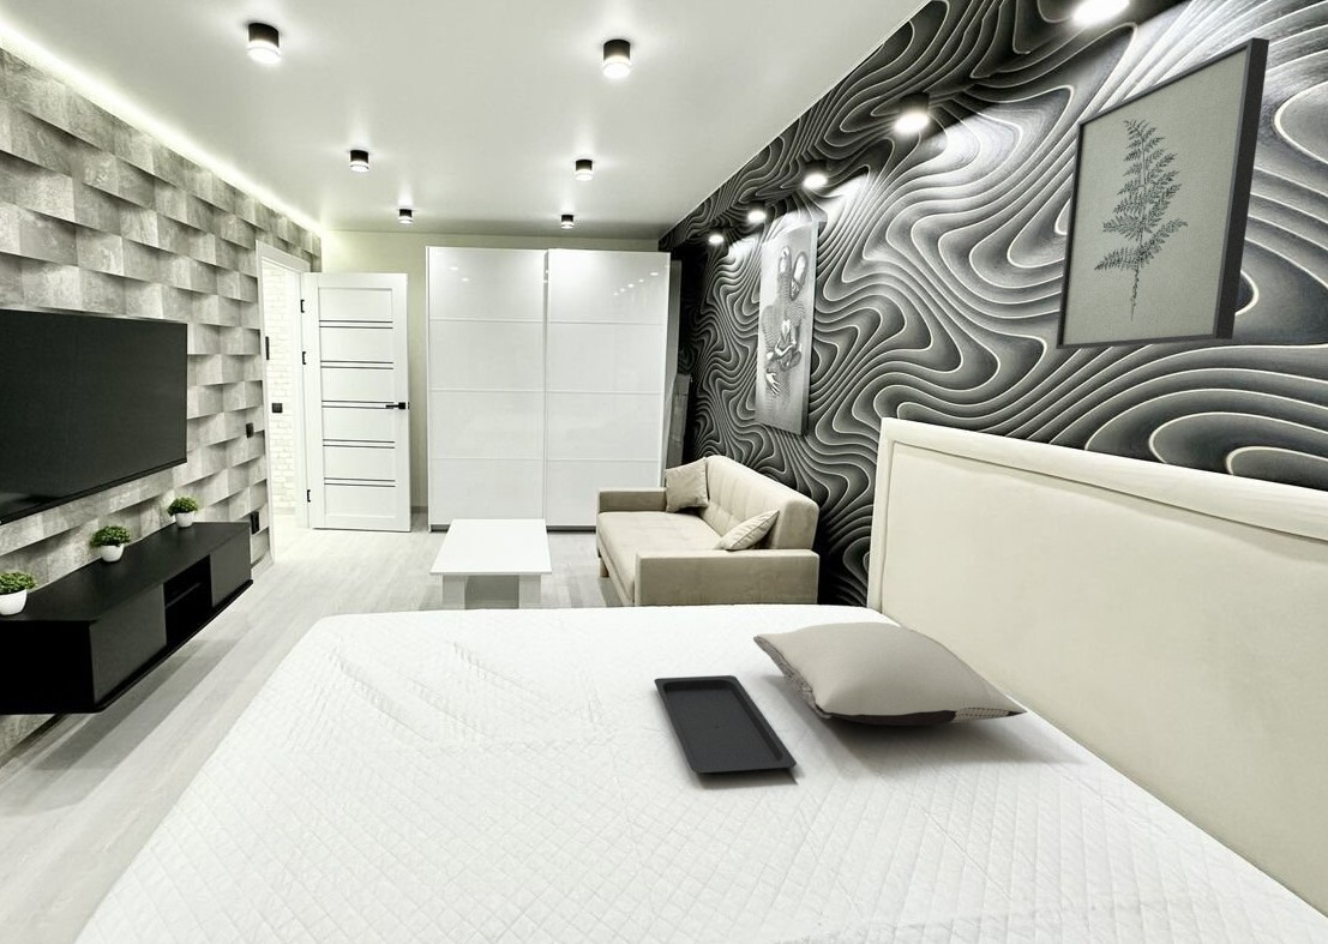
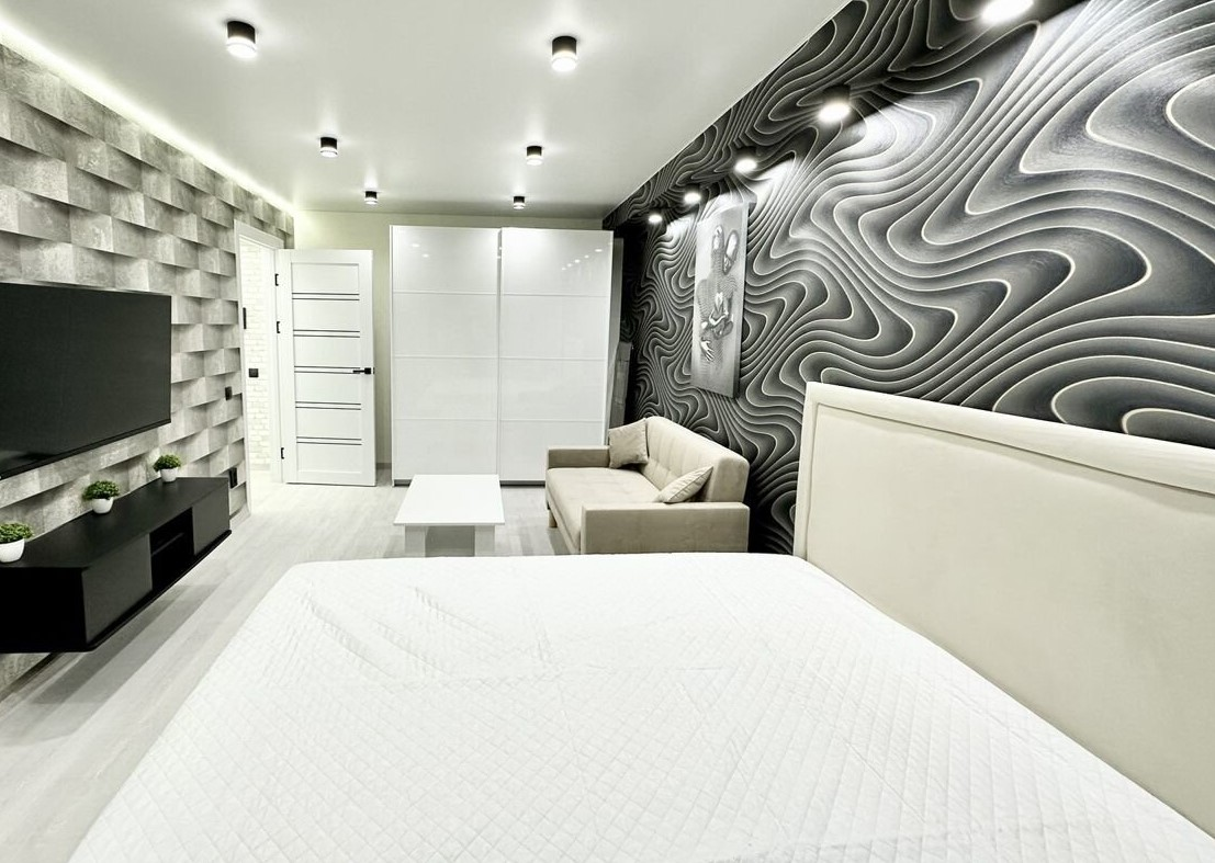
- serving tray (716, 721)
- wall art (1146, 218)
- pillow (875, 668)
